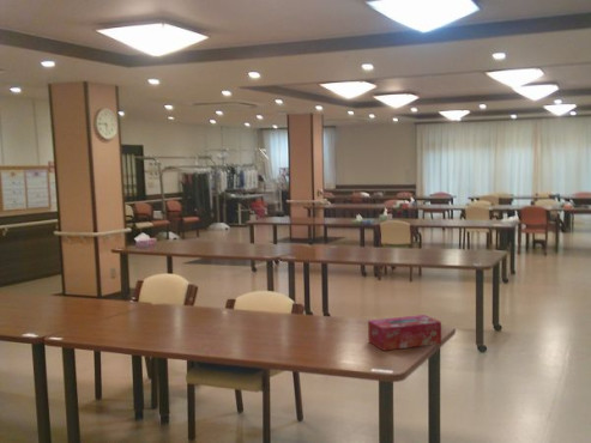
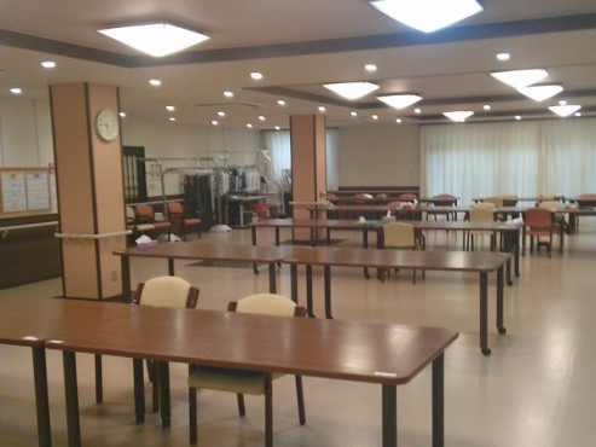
- tissue box (404, 332)
